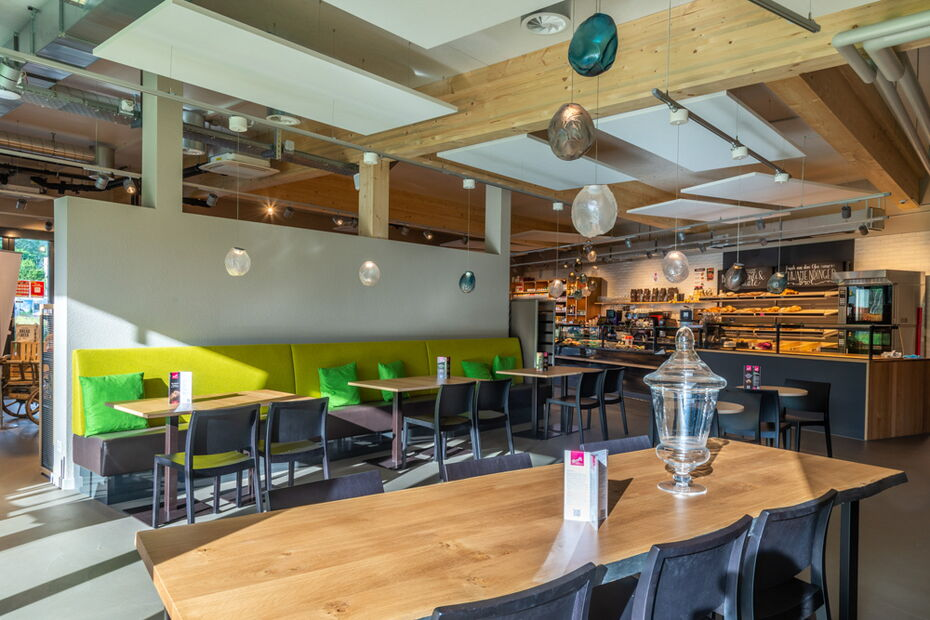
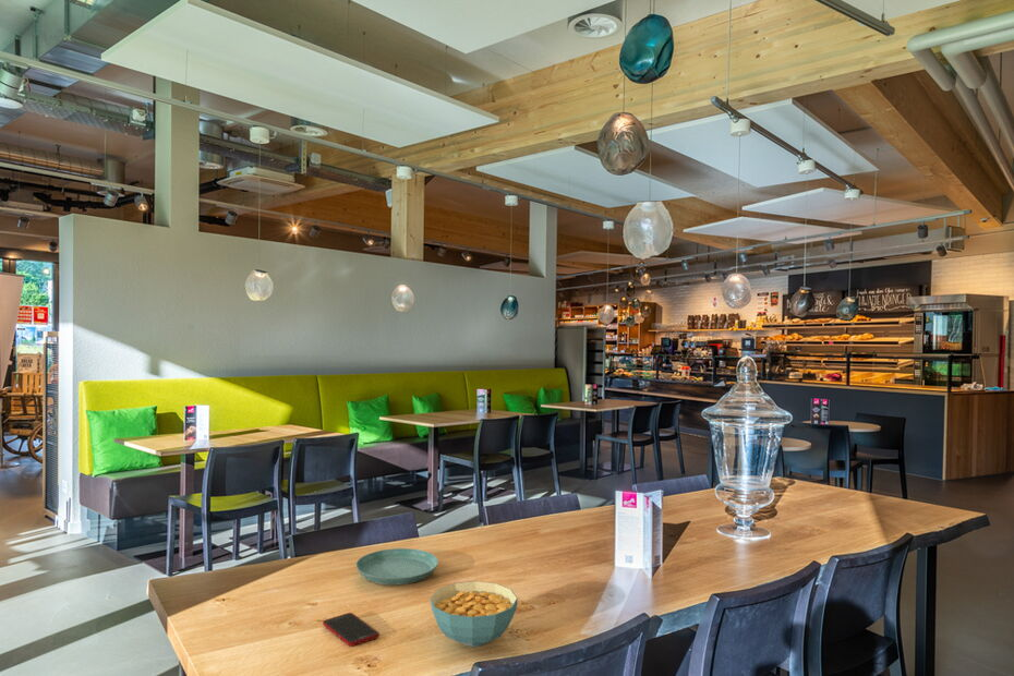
+ saucer (397, 567)
+ cereal bowl (473, 618)
+ cell phone (350, 628)
